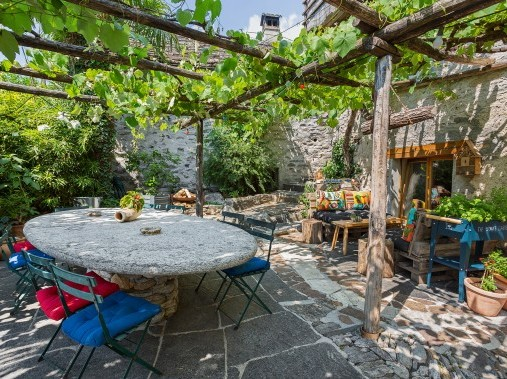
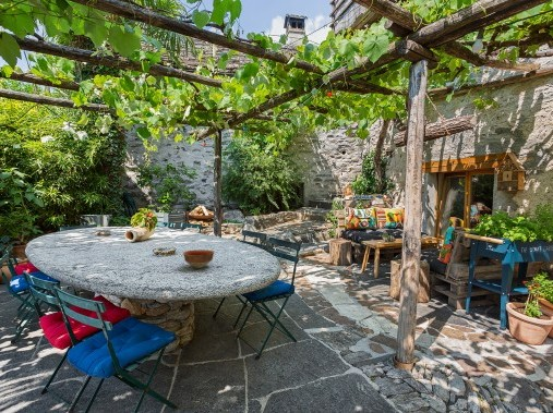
+ bowl (199, 258)
